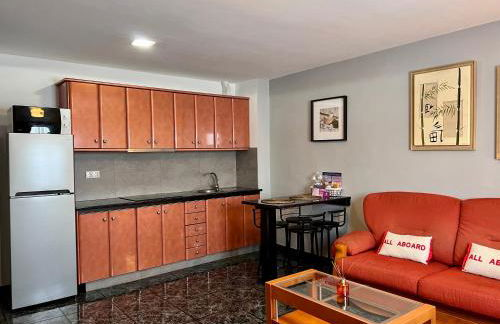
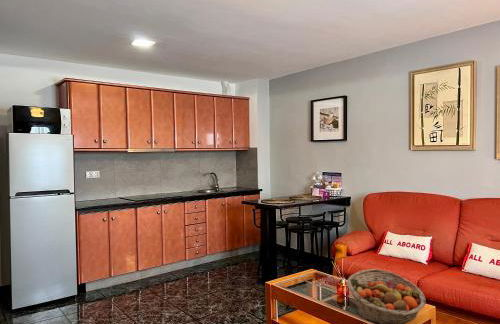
+ fruit basket (385, 296)
